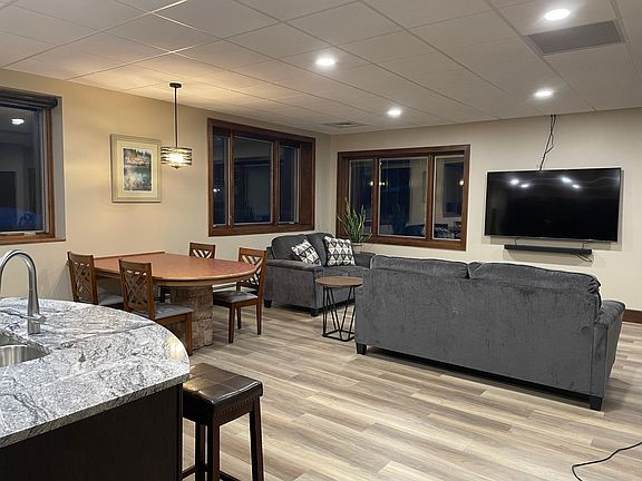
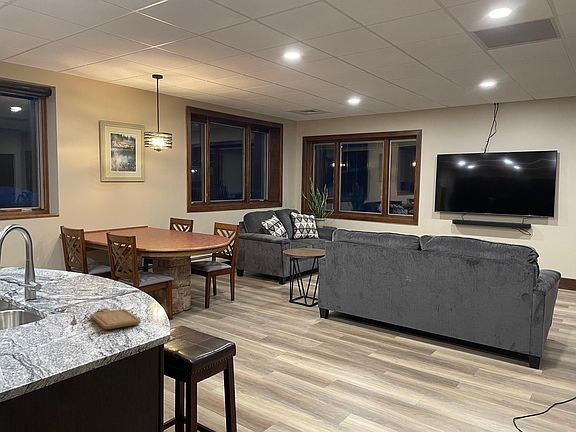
+ chopping board (113, 316)
